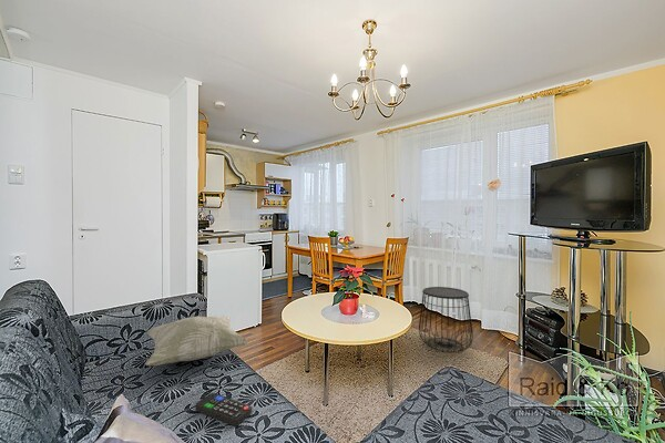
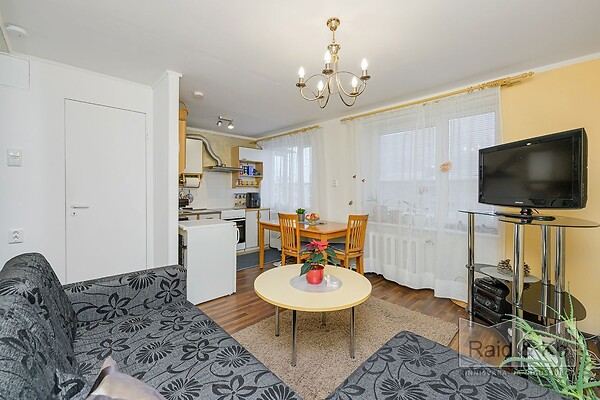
- remote control (223, 408)
- side table (448, 318)
- decorative pillow (195, 337)
